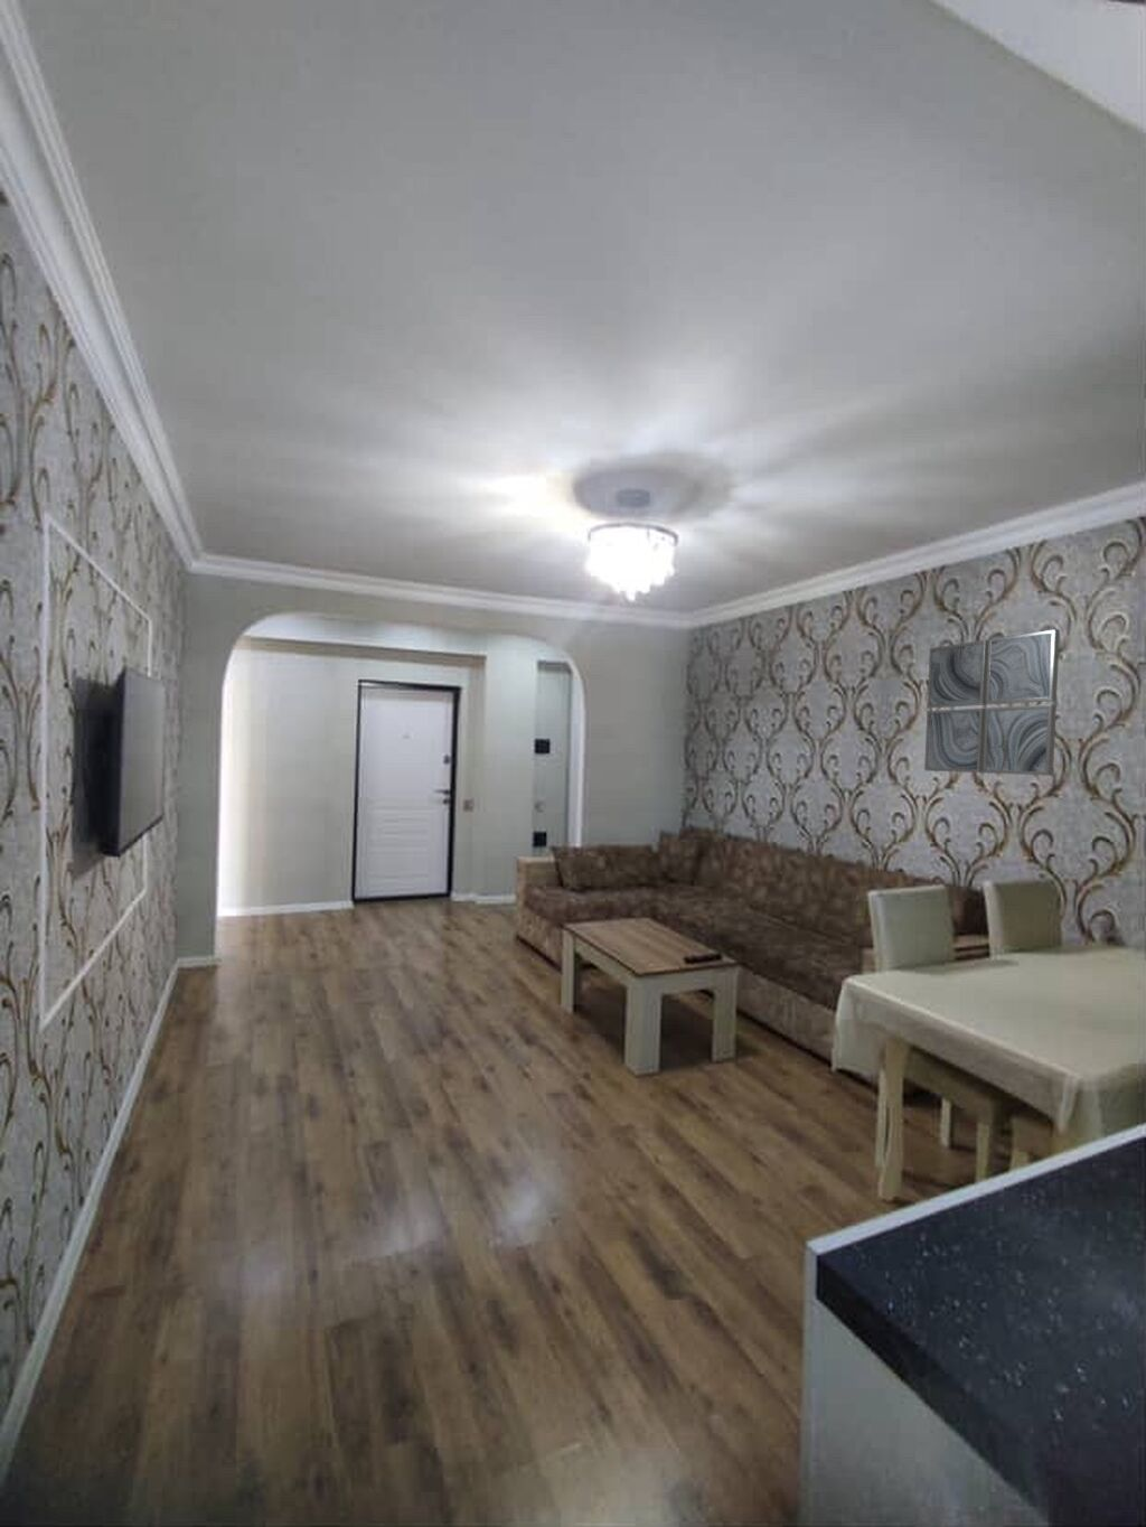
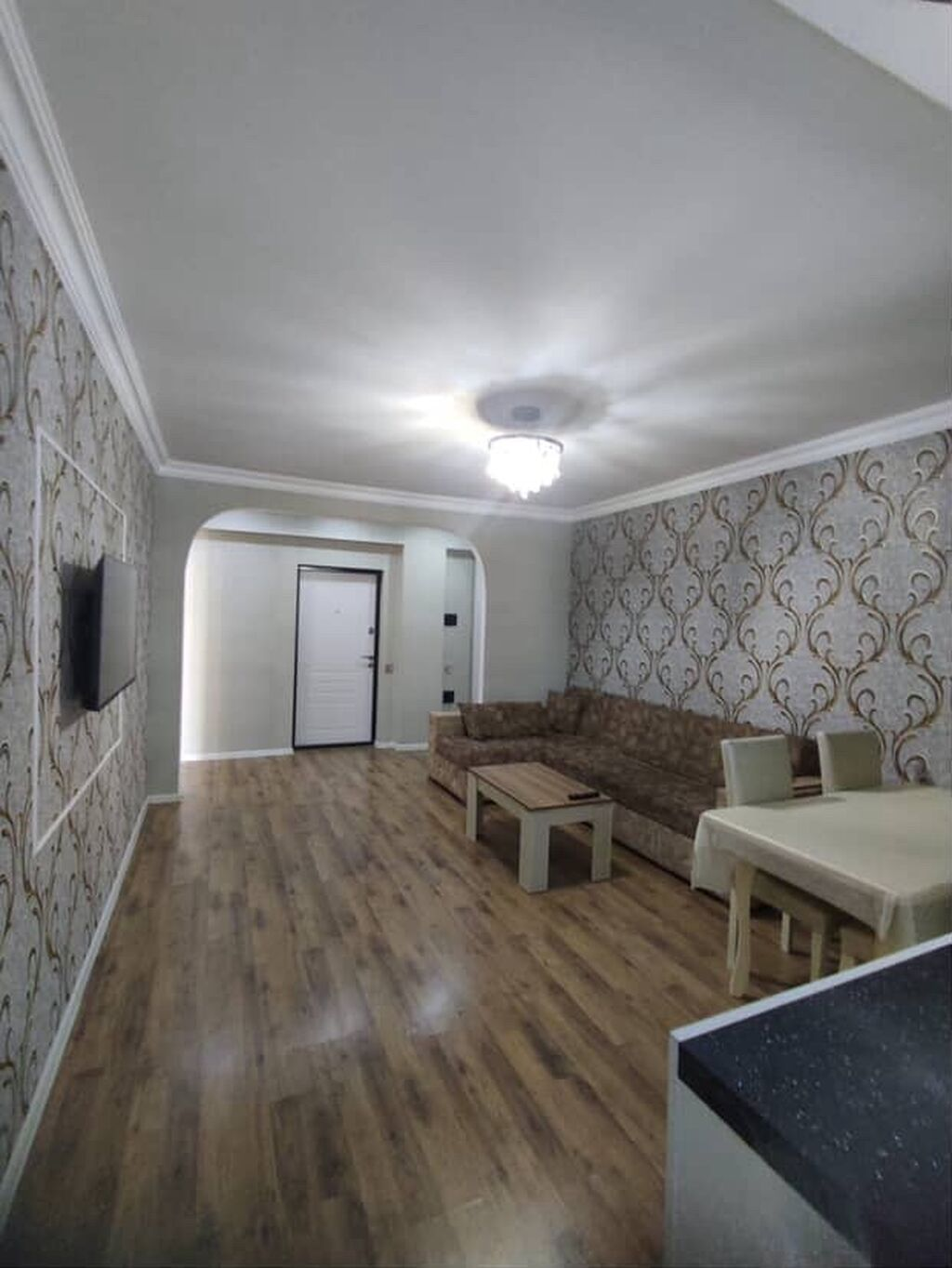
- wall art (986, 708)
